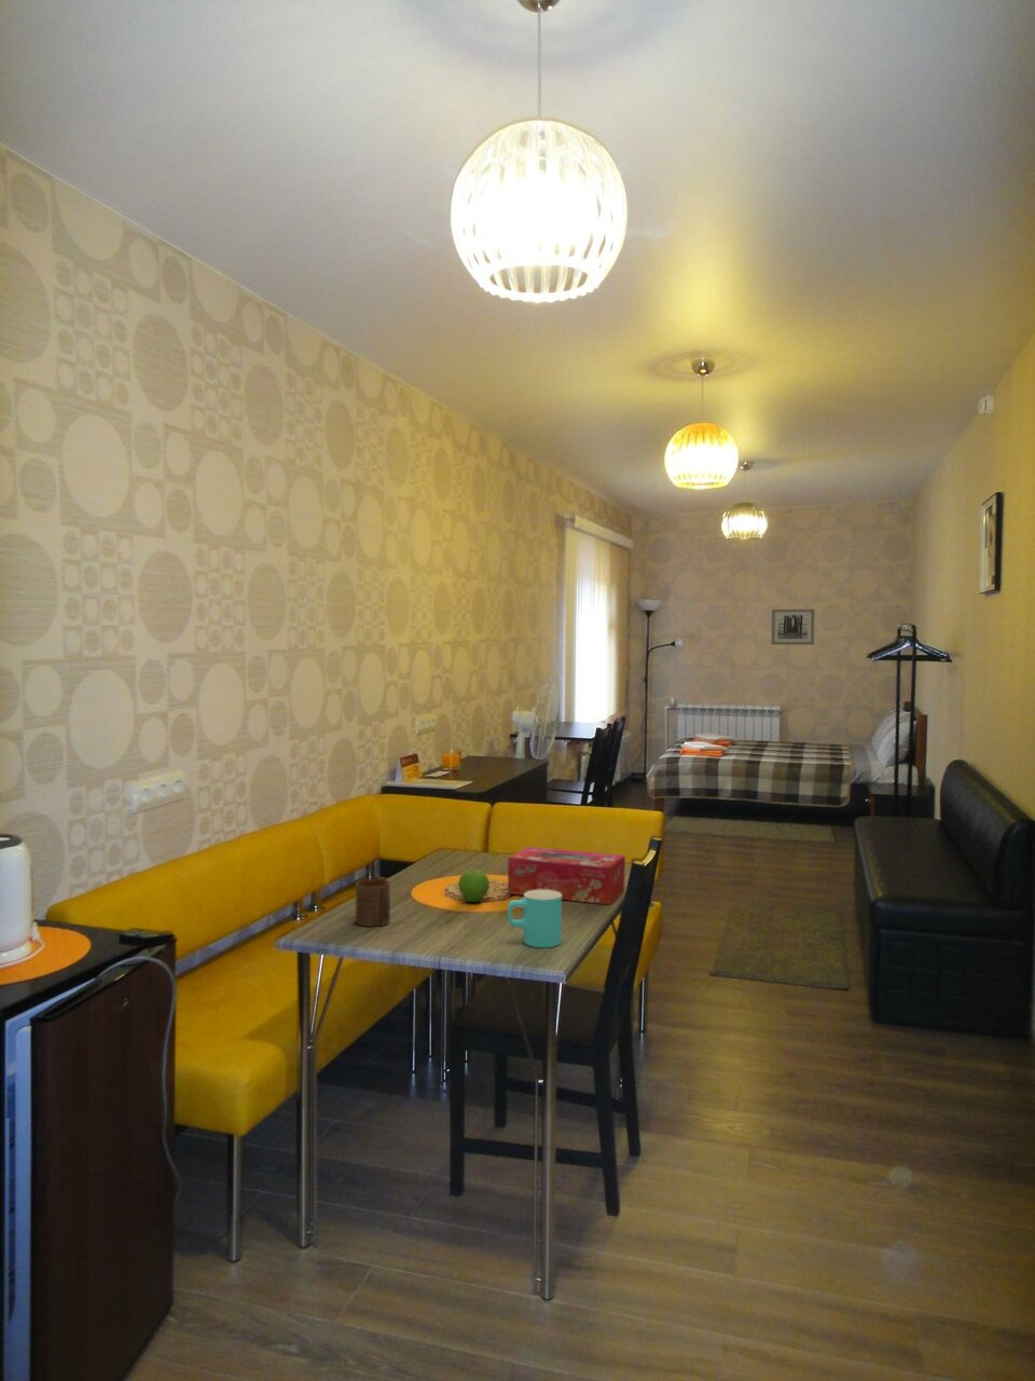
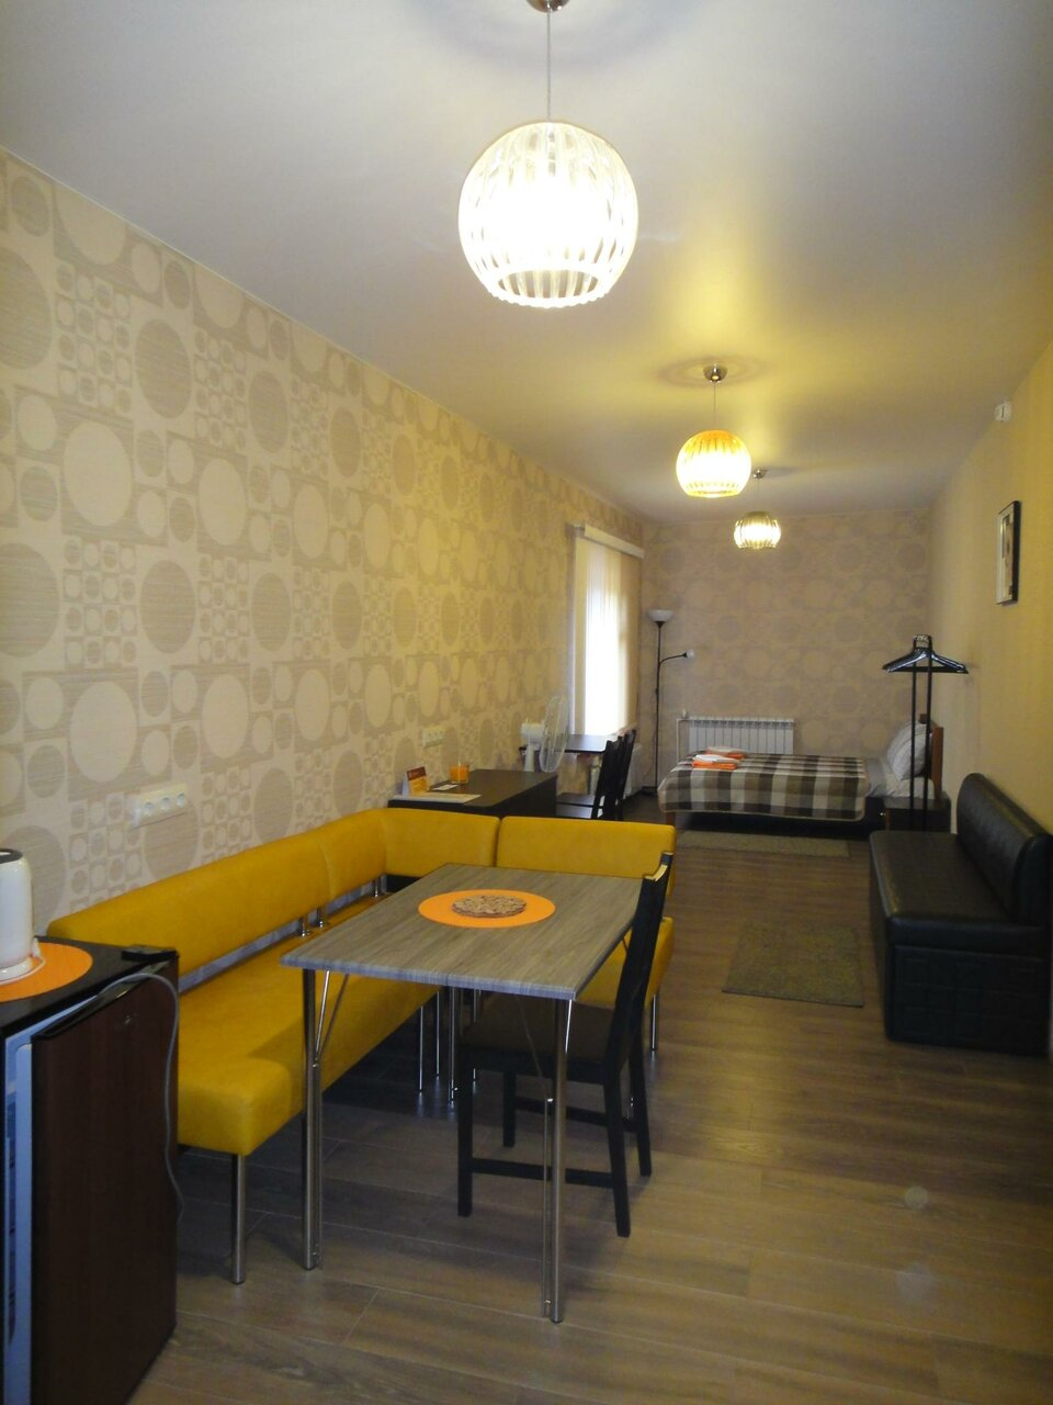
- cup (373, 901)
- fruit (473, 886)
- wall art (793, 626)
- tissue box (566, 874)
- cup (535, 917)
